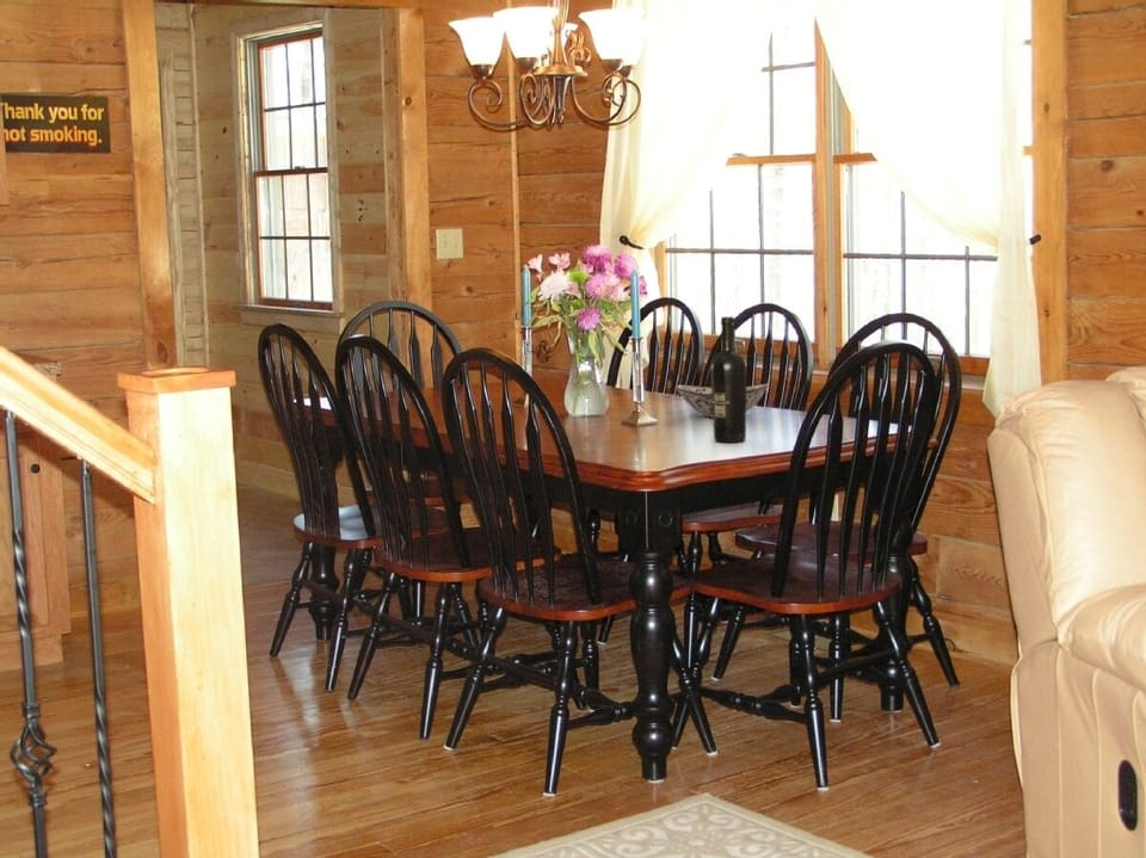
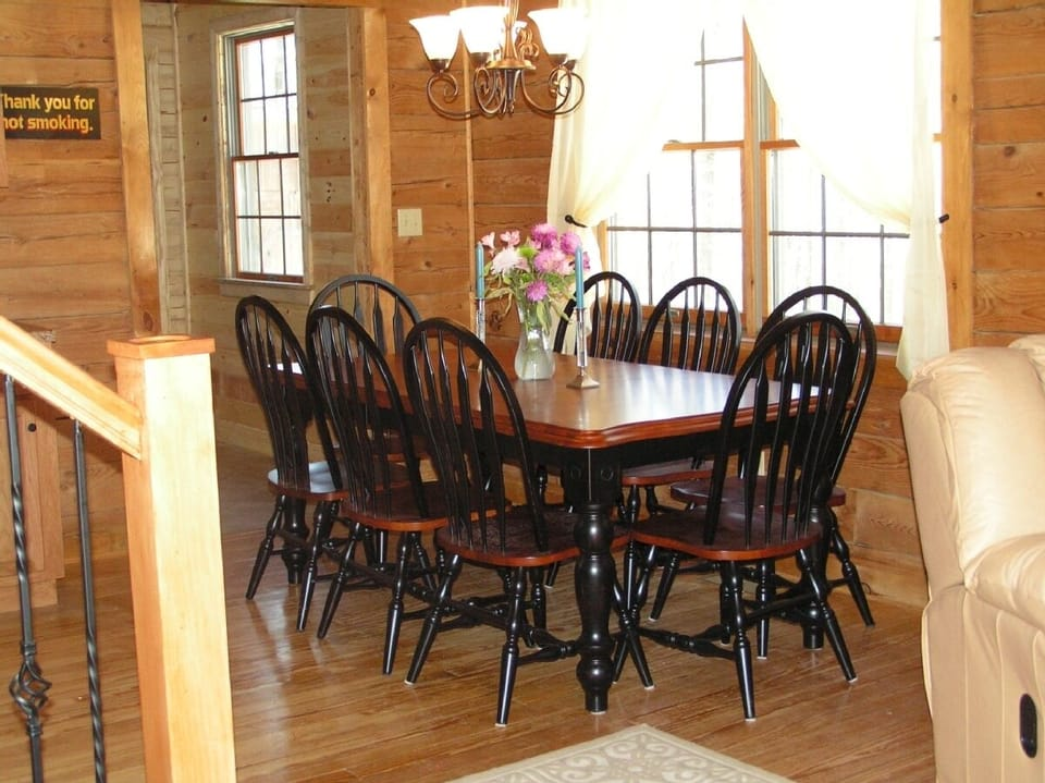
- wine bottle (728, 378)
- decorative bowl (711, 400)
